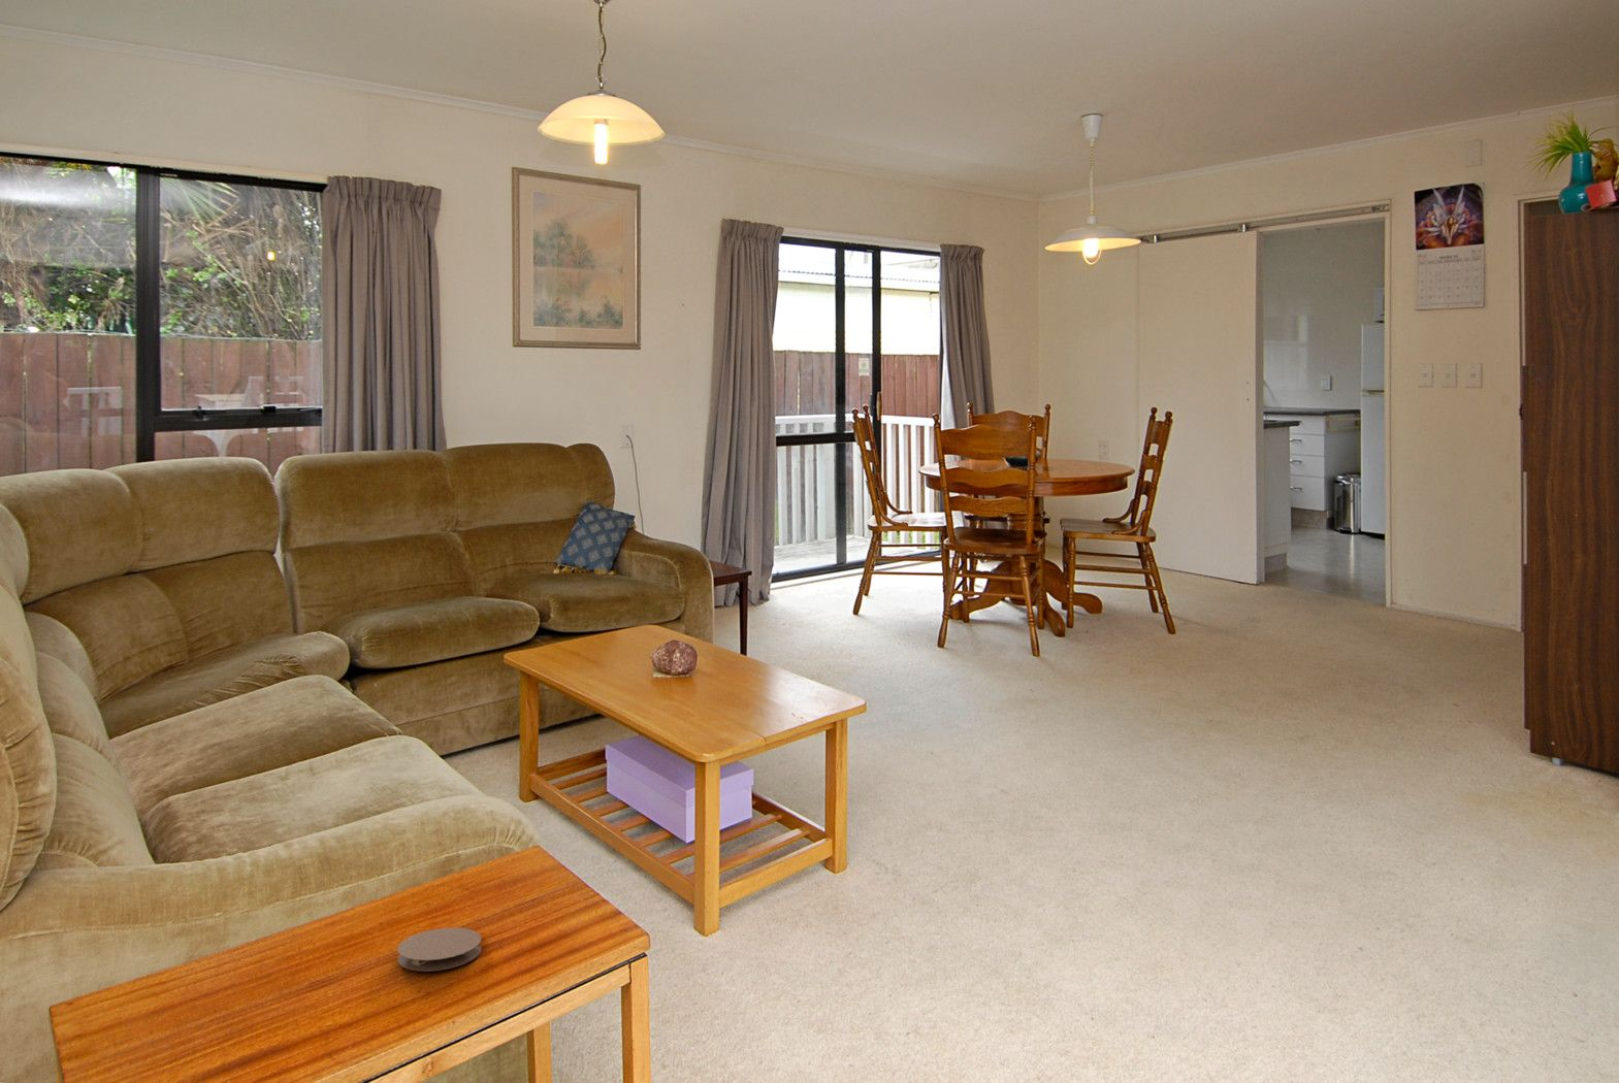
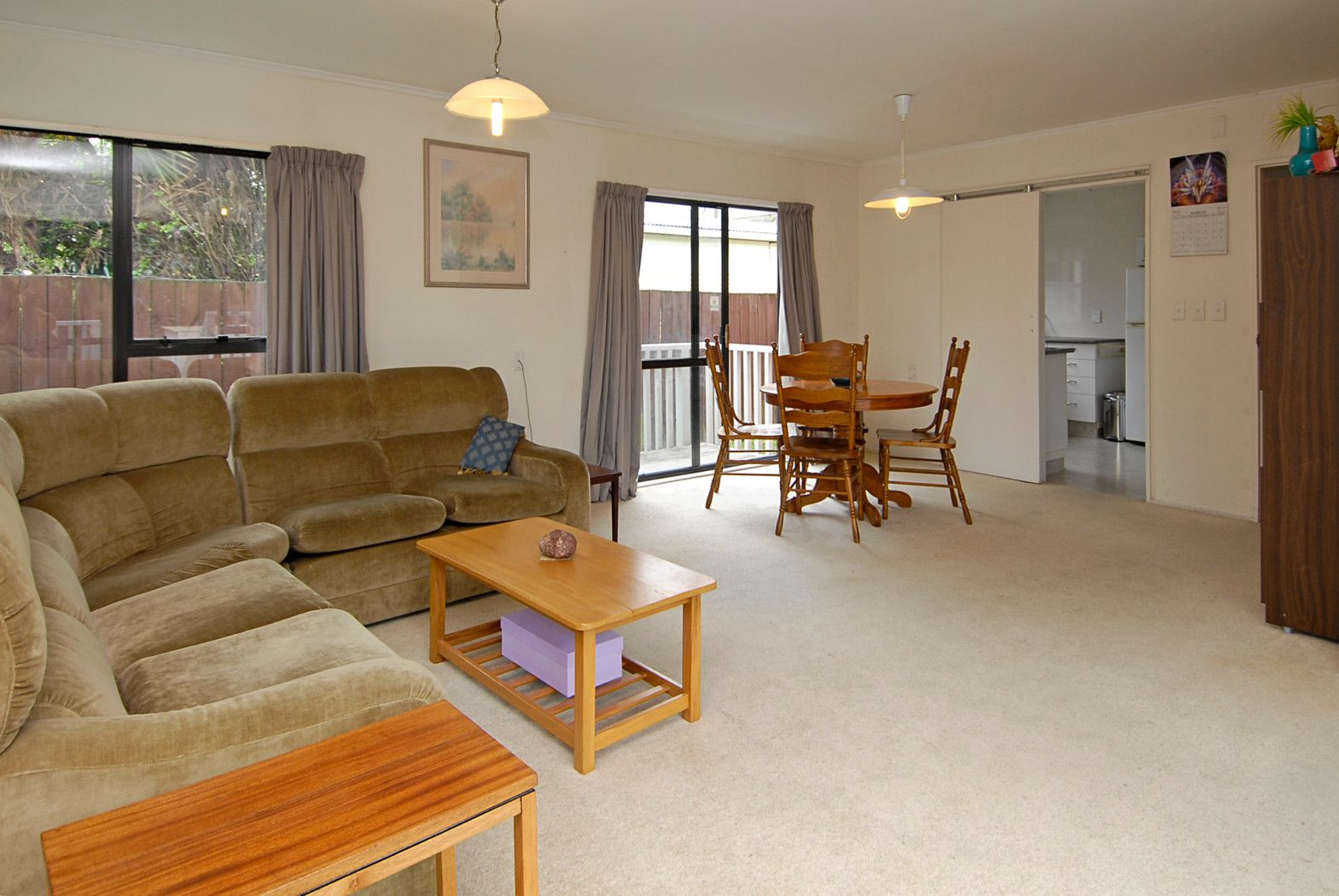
- coaster (440, 948)
